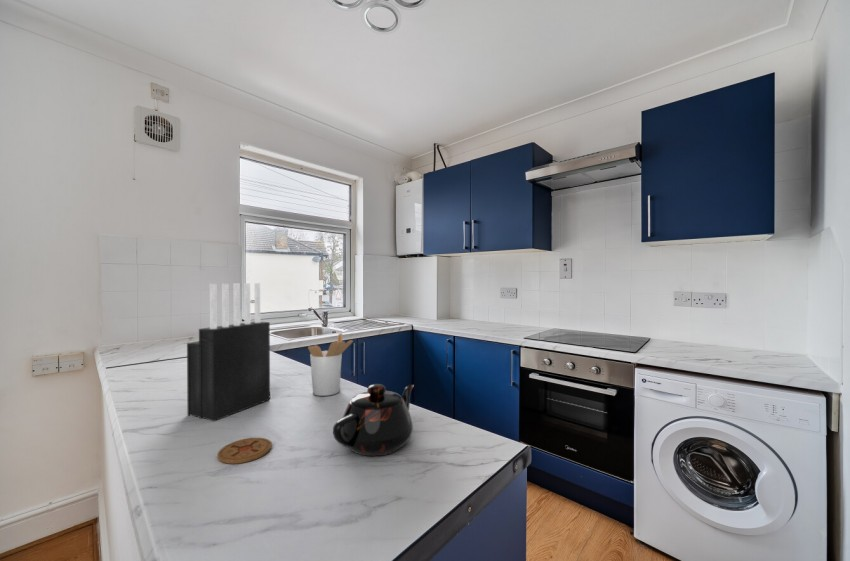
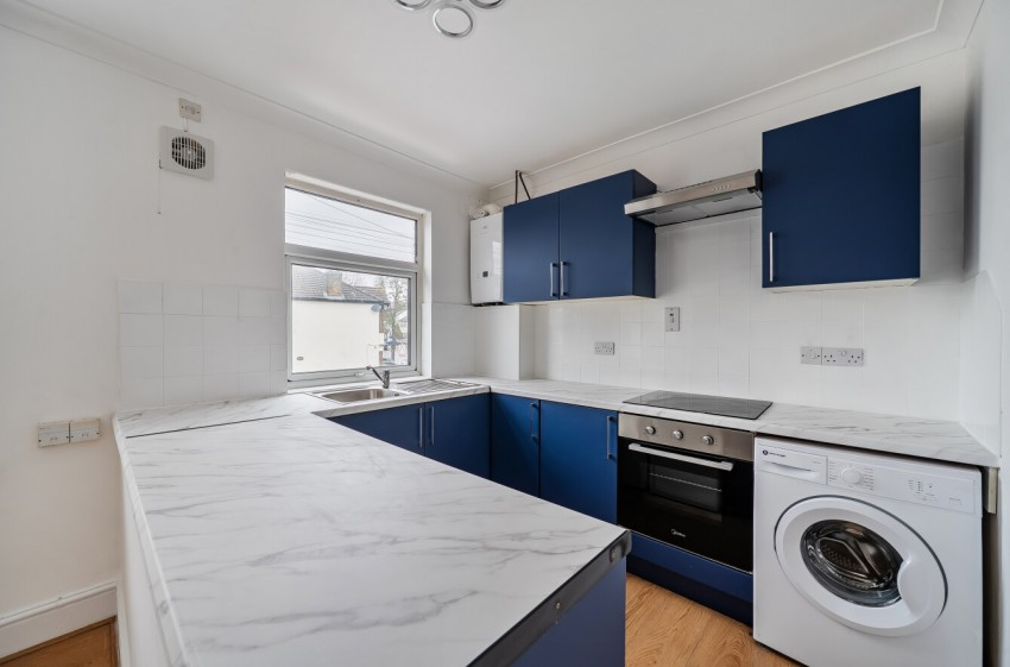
- coaster (245, 449)
- utensil holder (331, 364)
- teapot (379, 413)
- knife block (228, 345)
